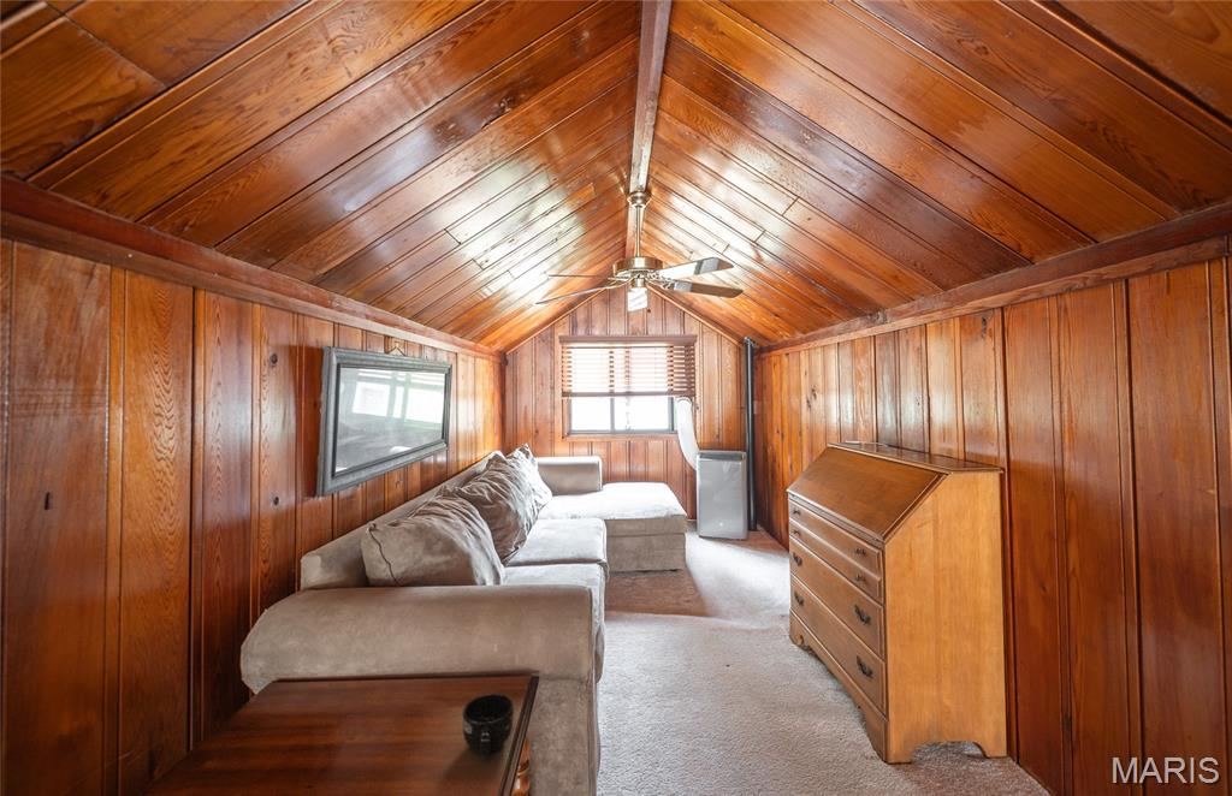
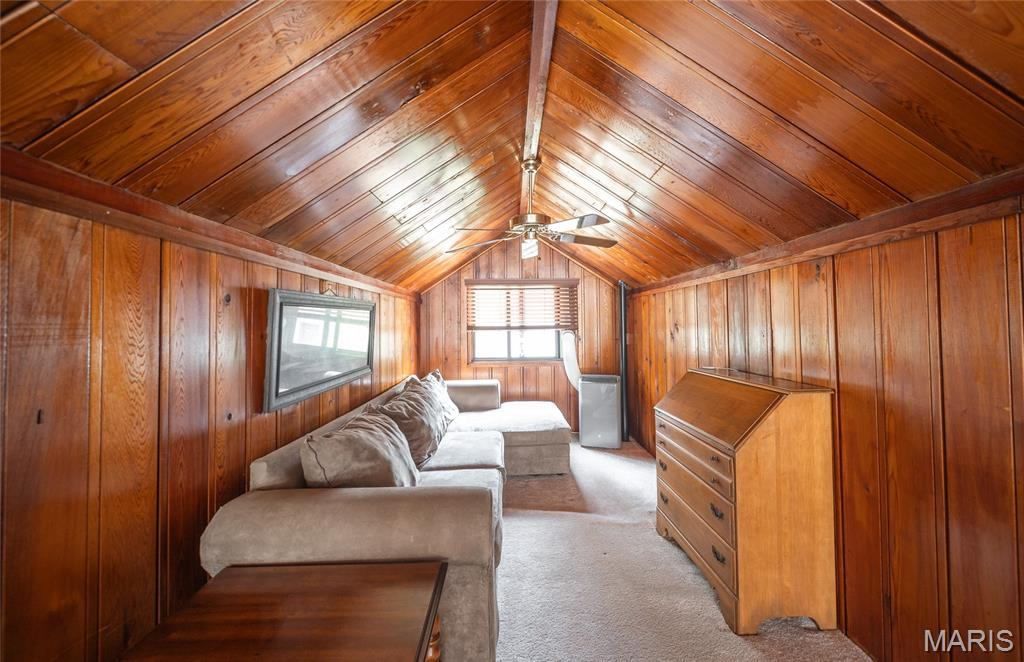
- mug (486, 729)
